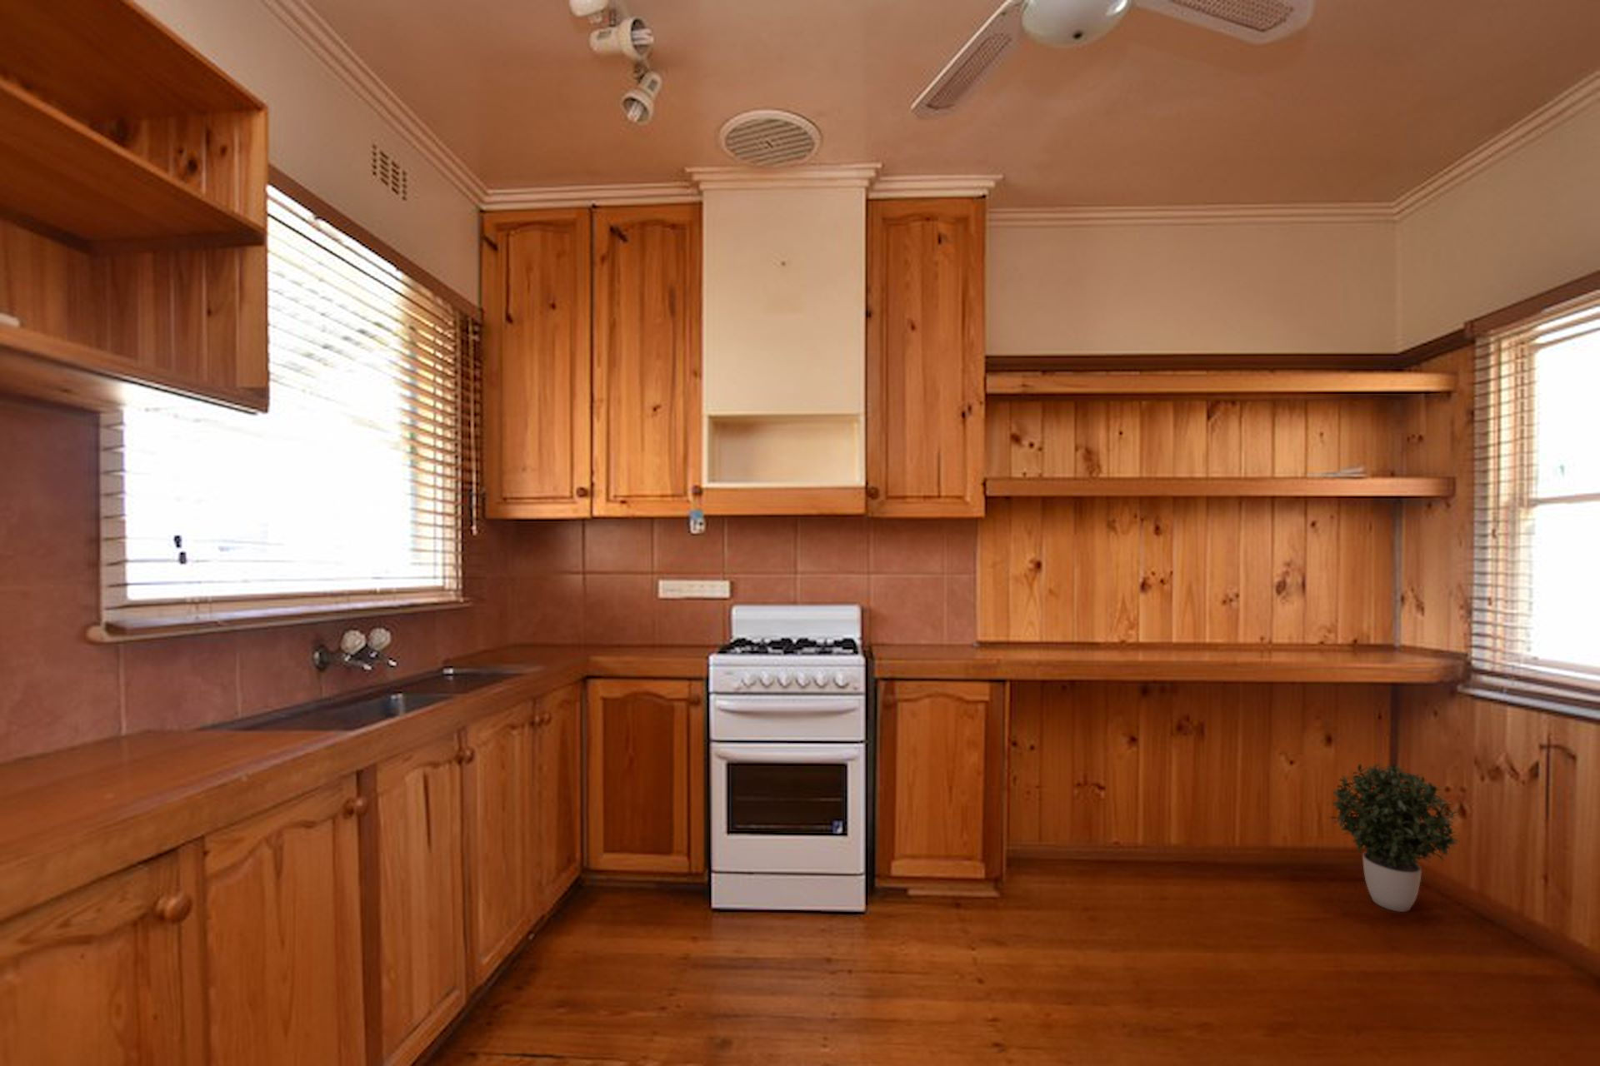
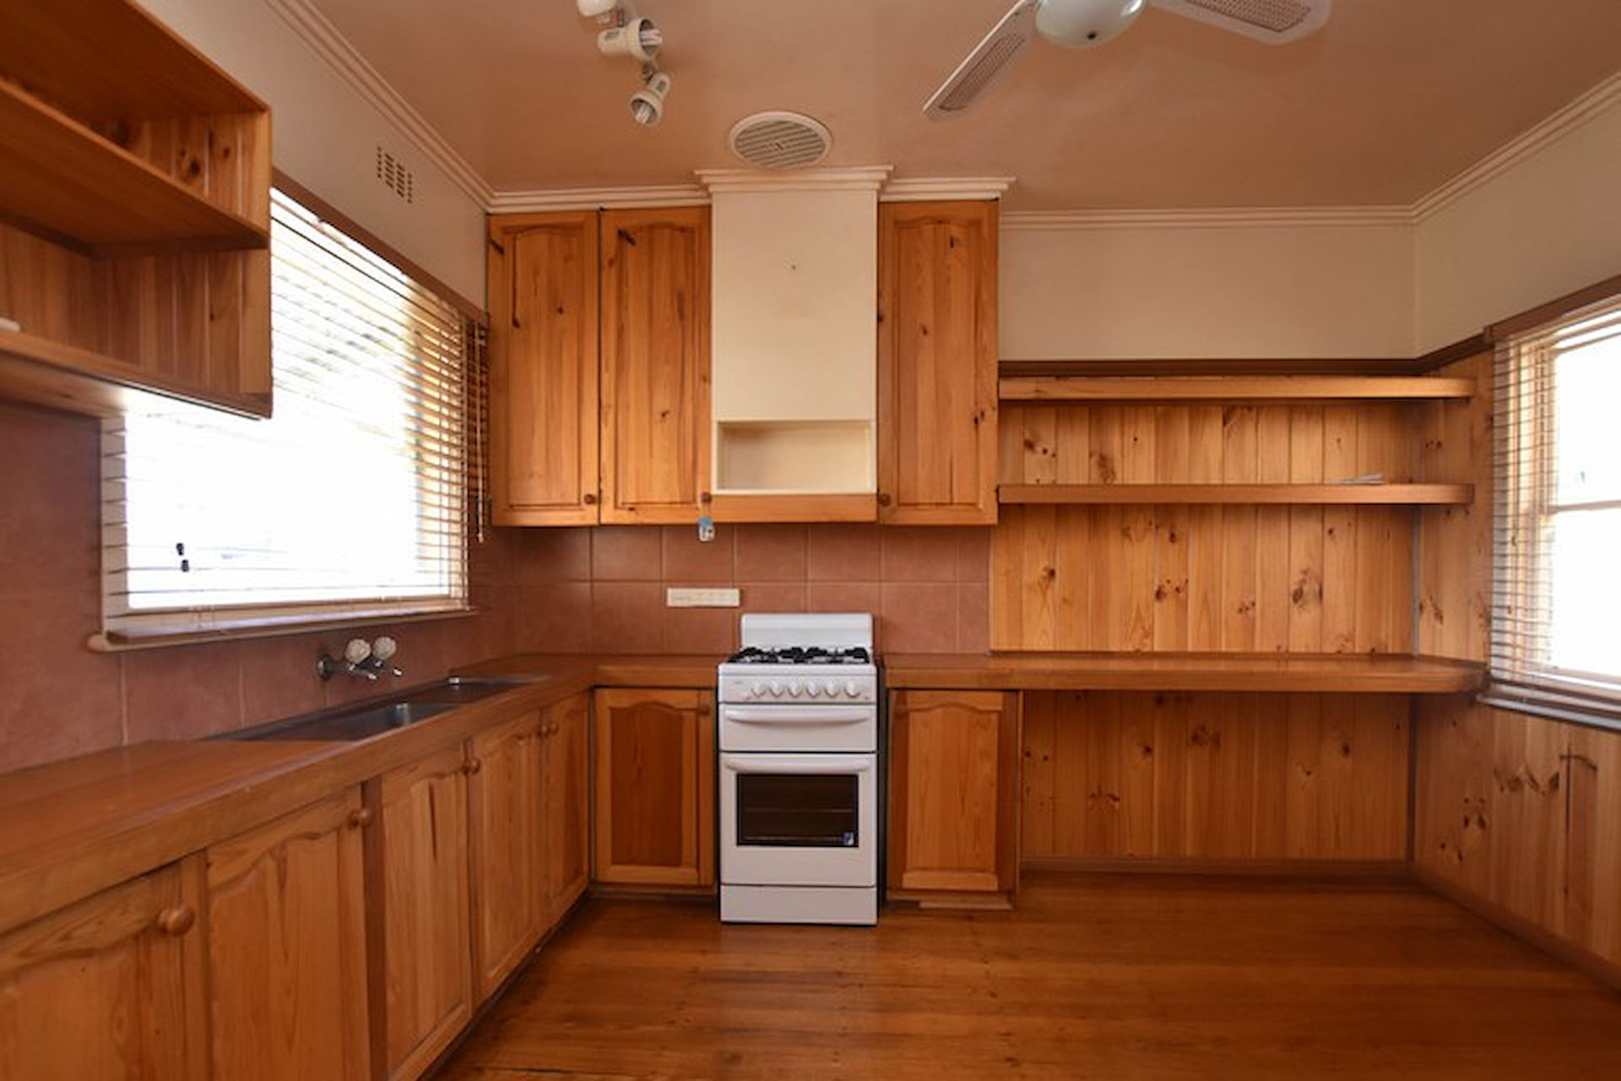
- potted plant (1392, 835)
